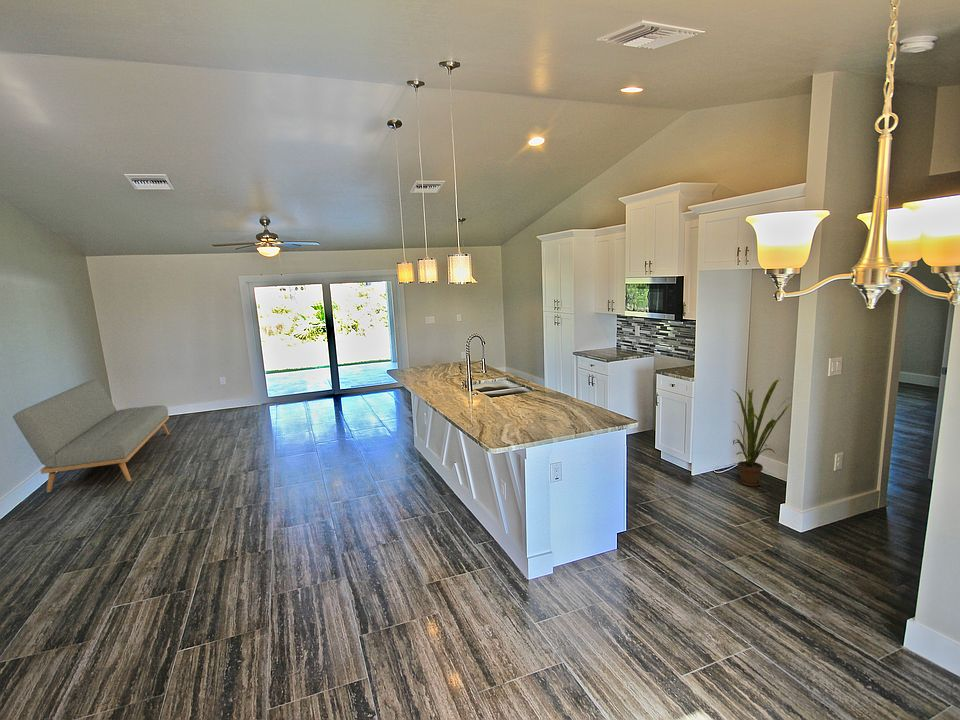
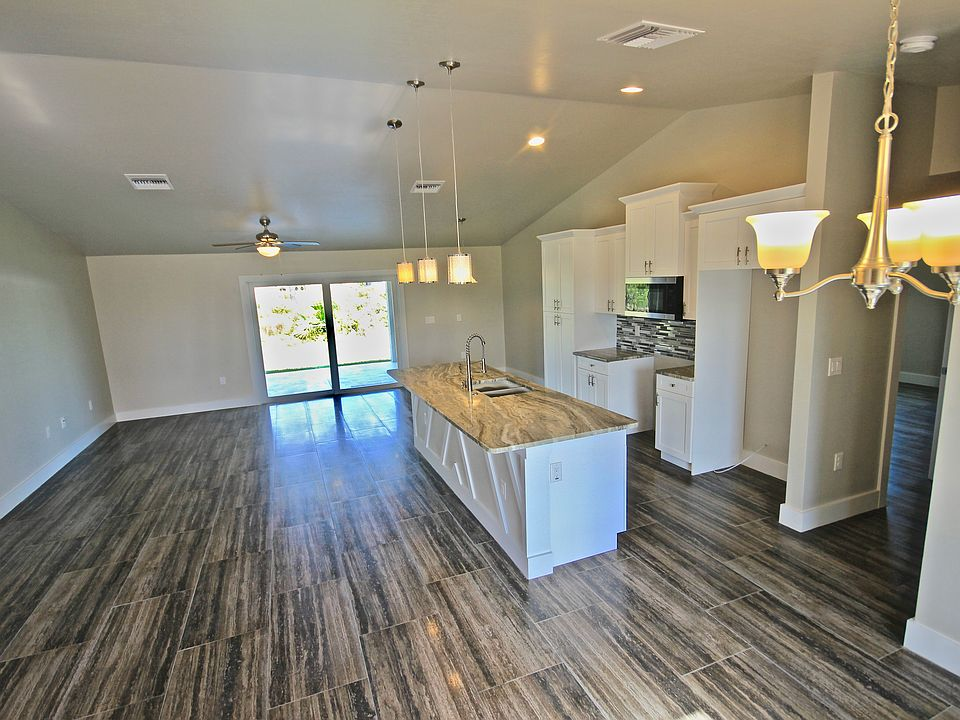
- sofa (106, 424)
- house plant (753, 431)
